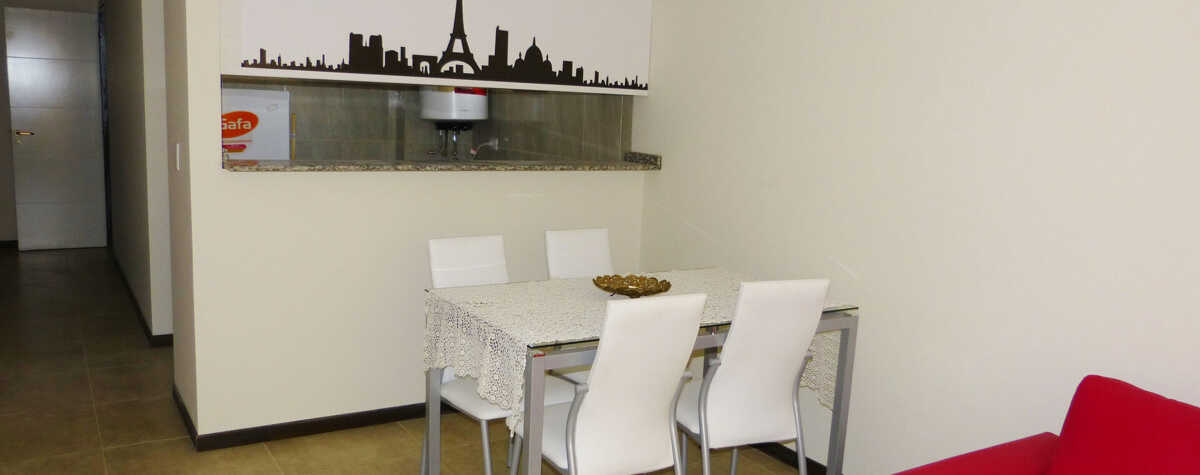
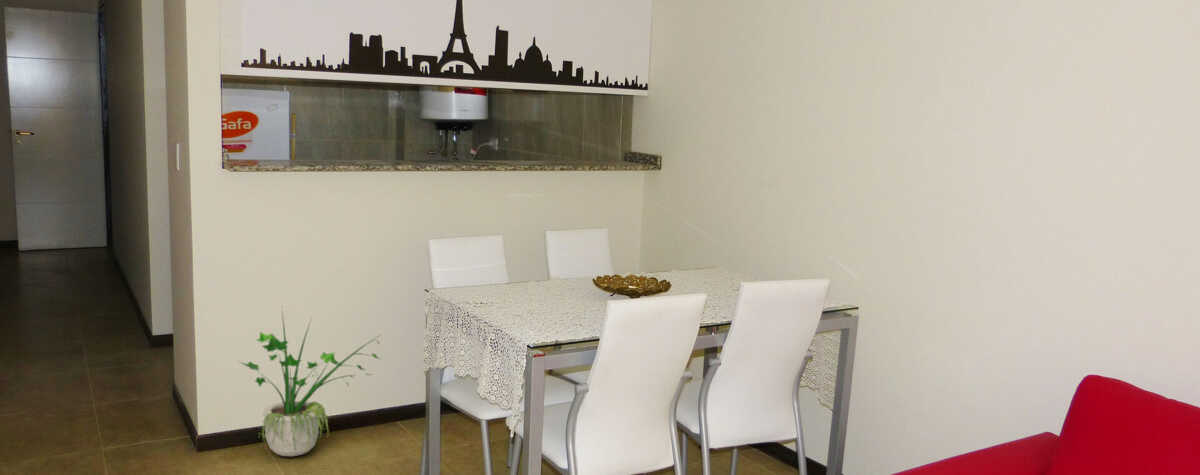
+ potted plant (313, 376)
